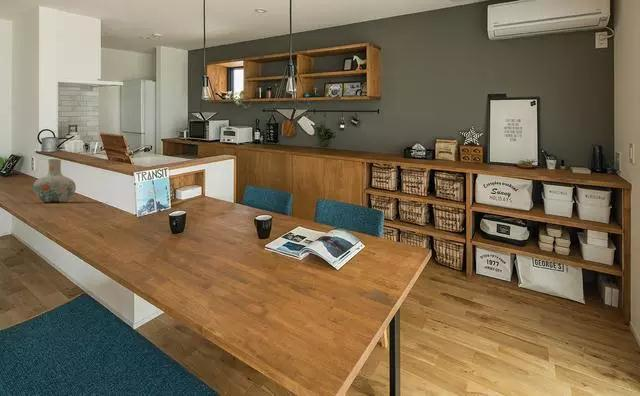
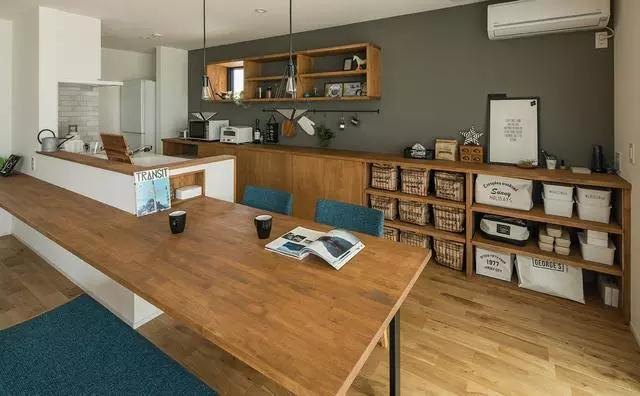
- vase (55, 180)
